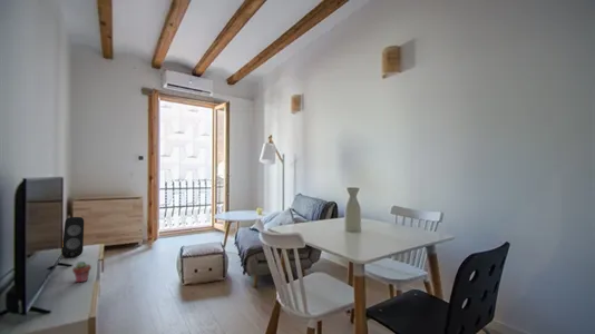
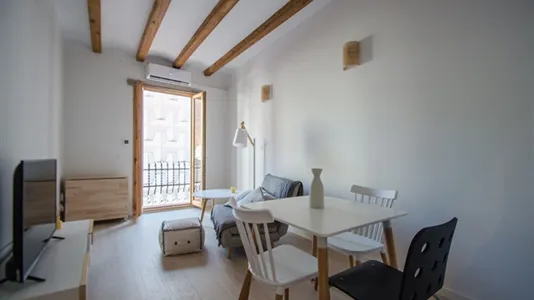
- speaker (72, 236)
- potted succulent (81, 271)
